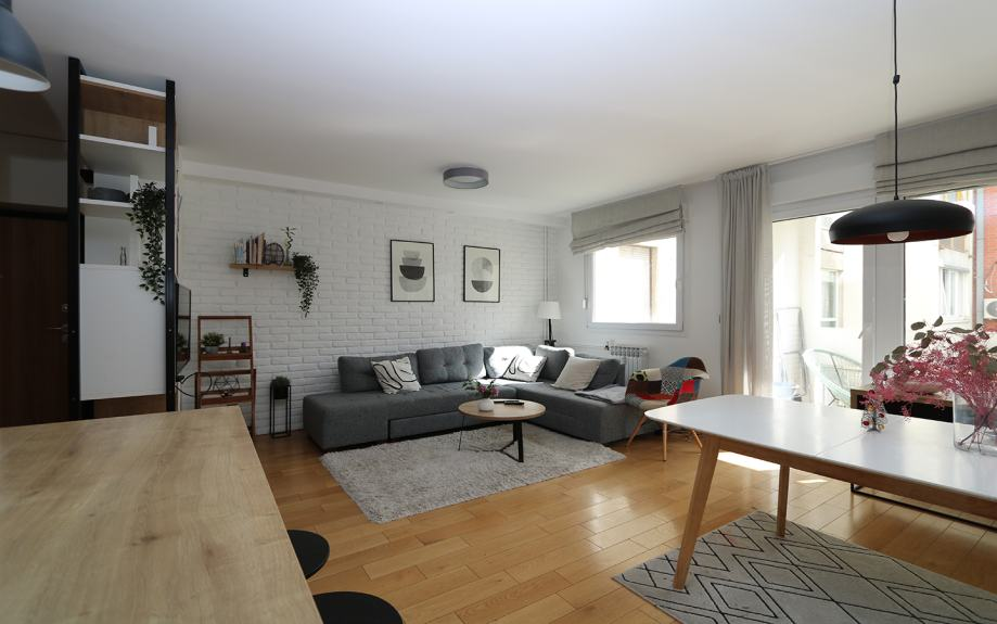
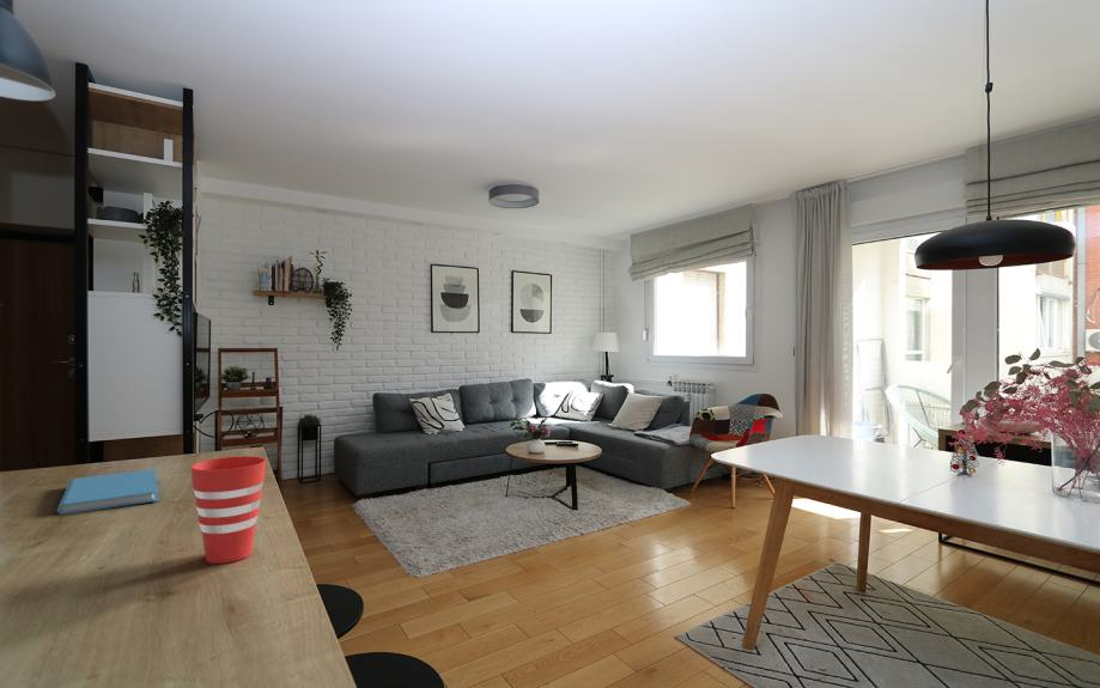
+ book (111, 489)
+ cup (229, 509)
